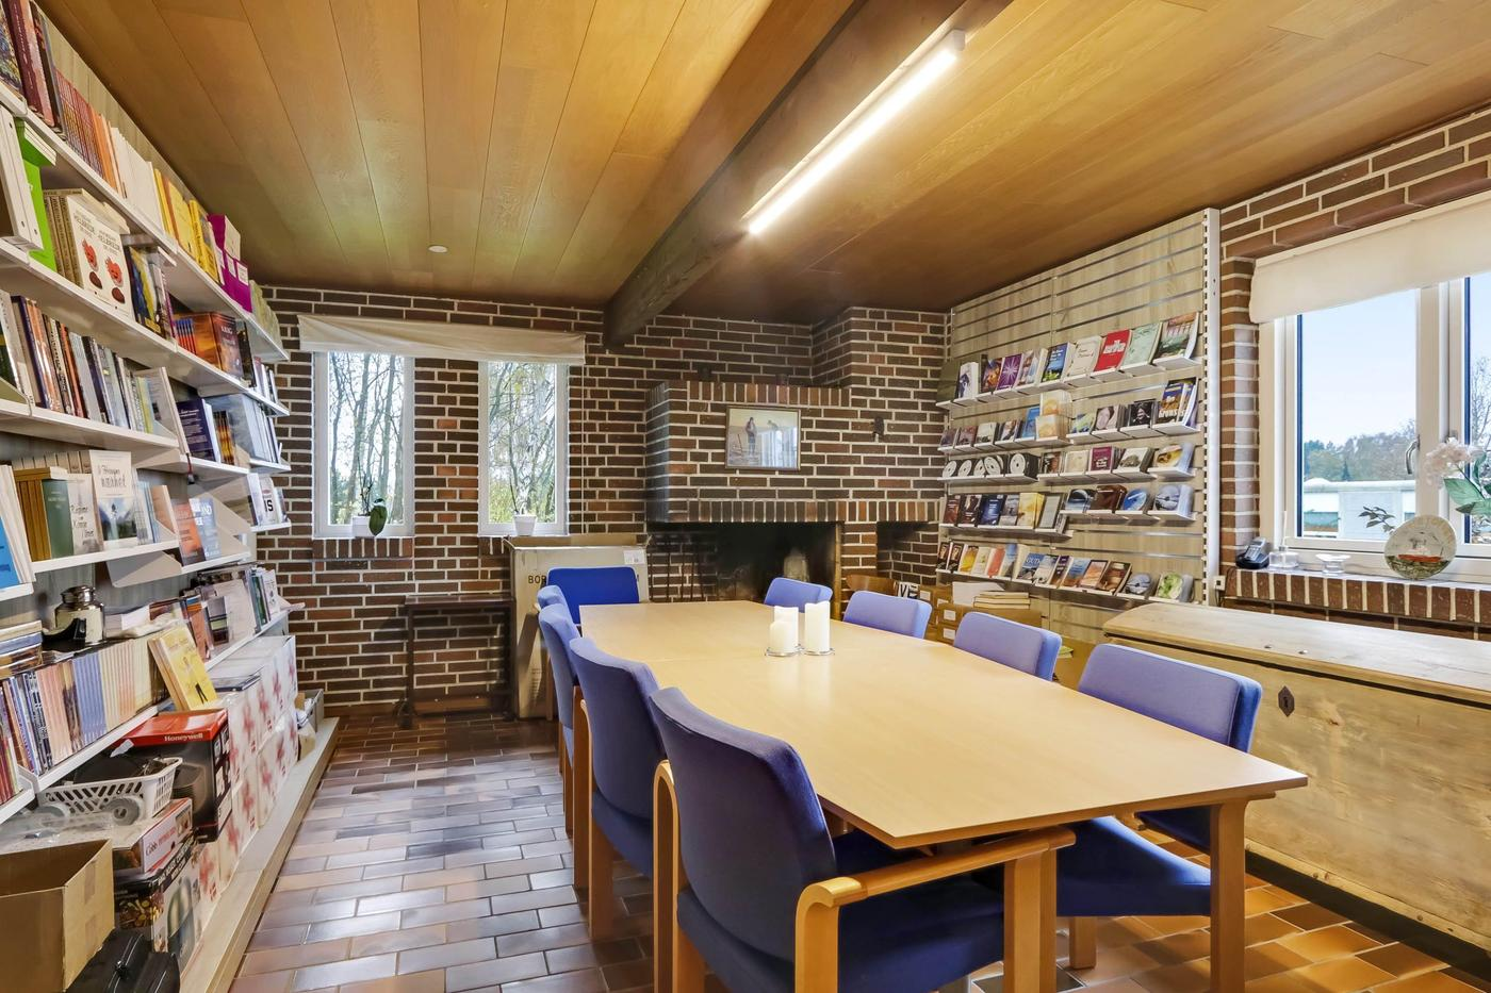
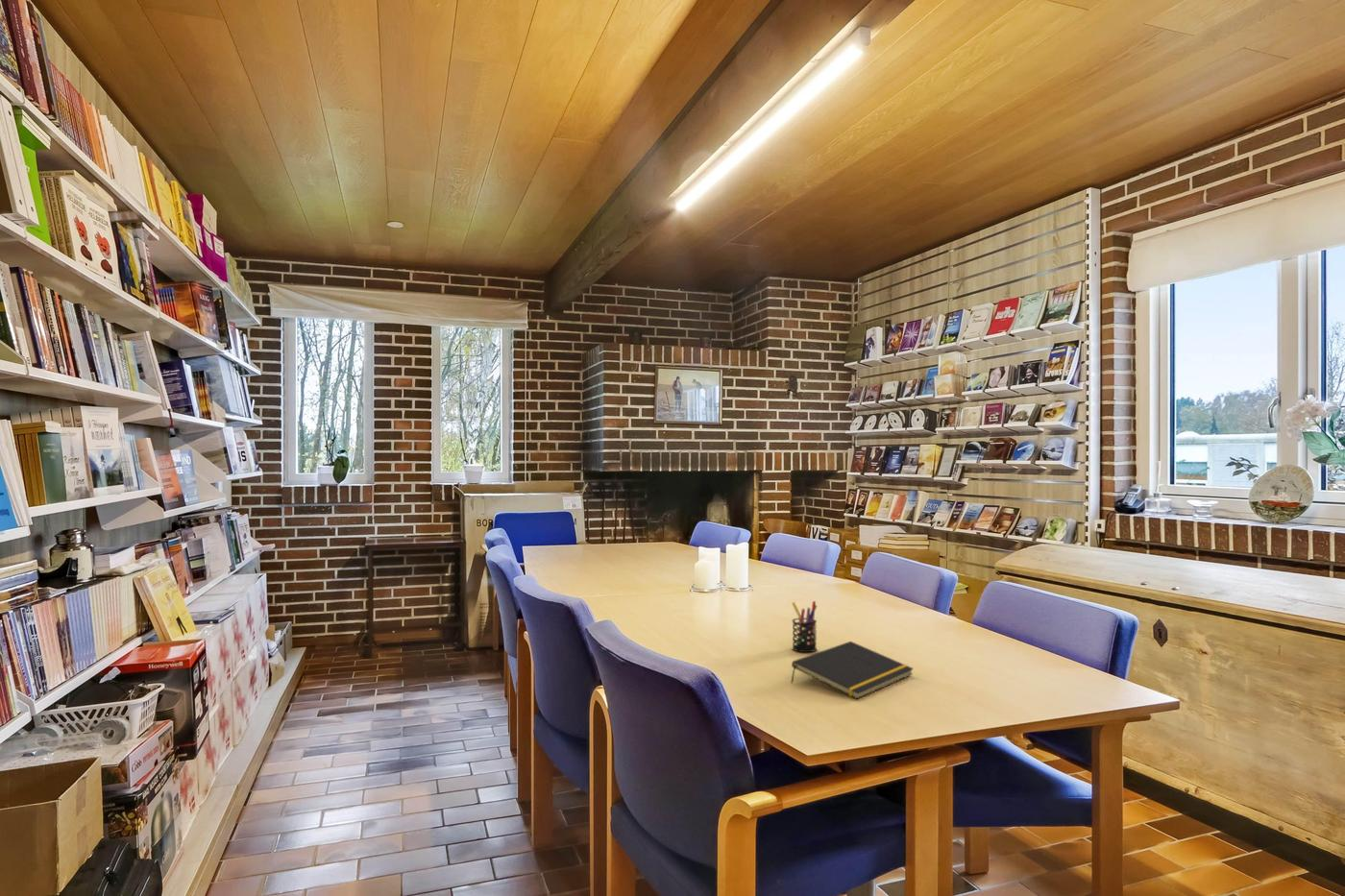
+ pen holder (807, 623)
+ notepad (853, 667)
